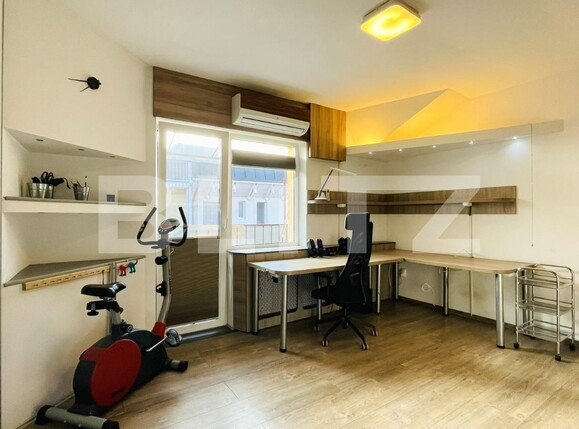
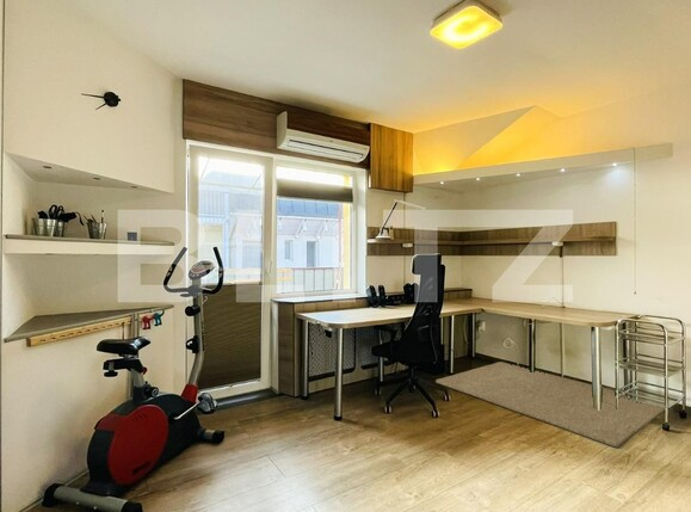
+ rug (542, 391)
